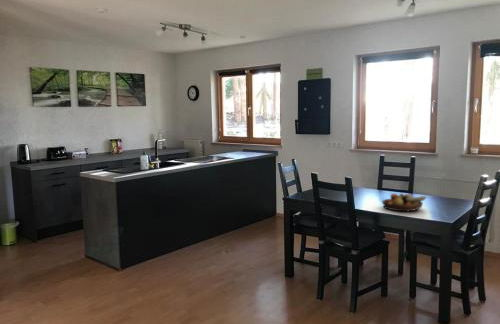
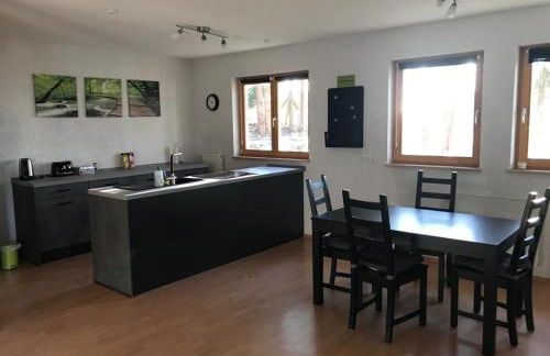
- fruit bowl (402, 200)
